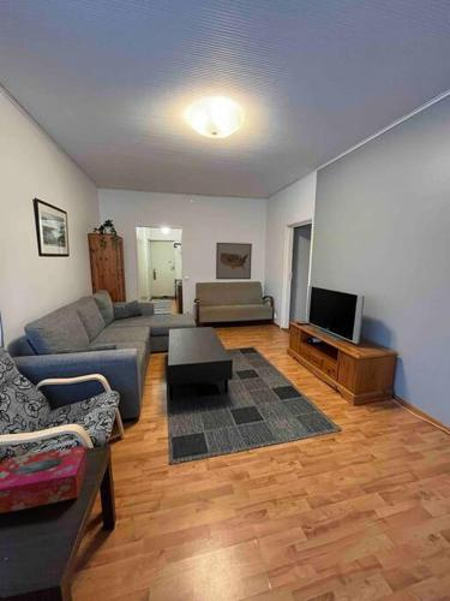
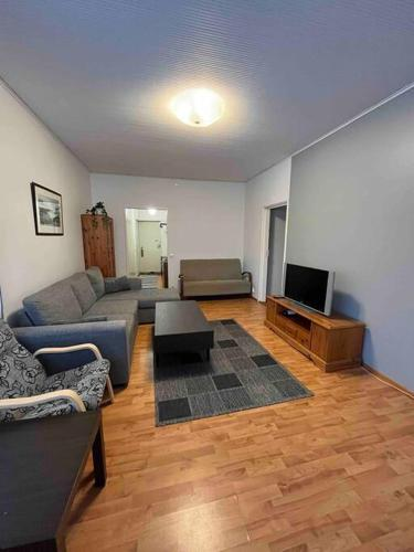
- tissue box (40, 477)
- wall art (233, 261)
